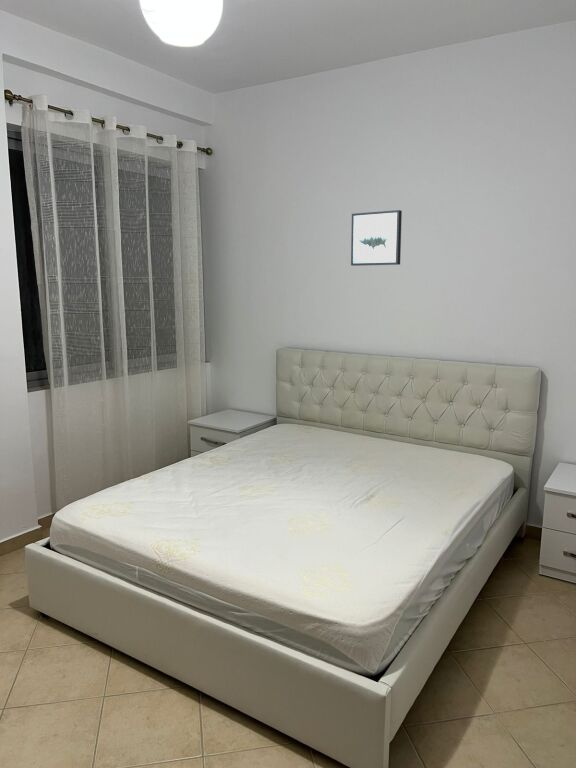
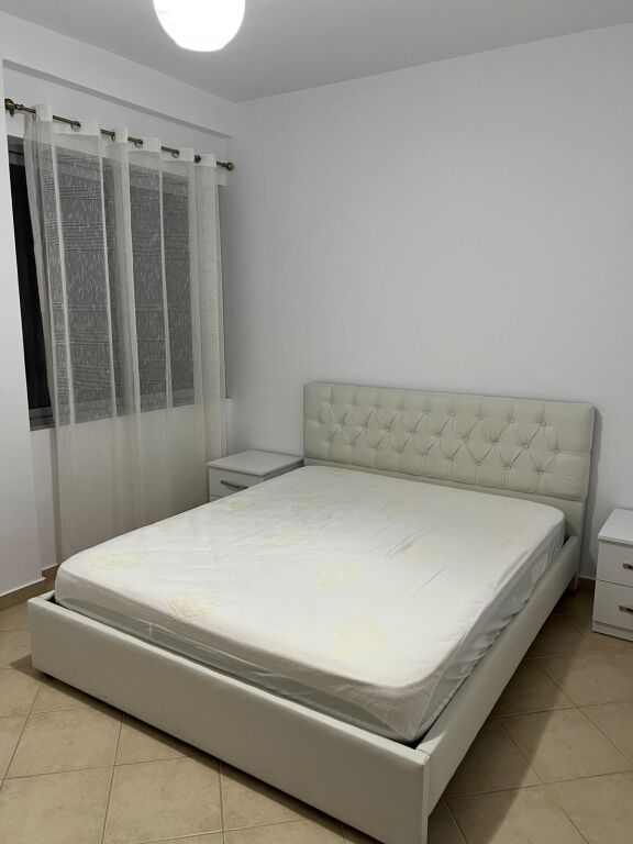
- wall art (375, 238)
